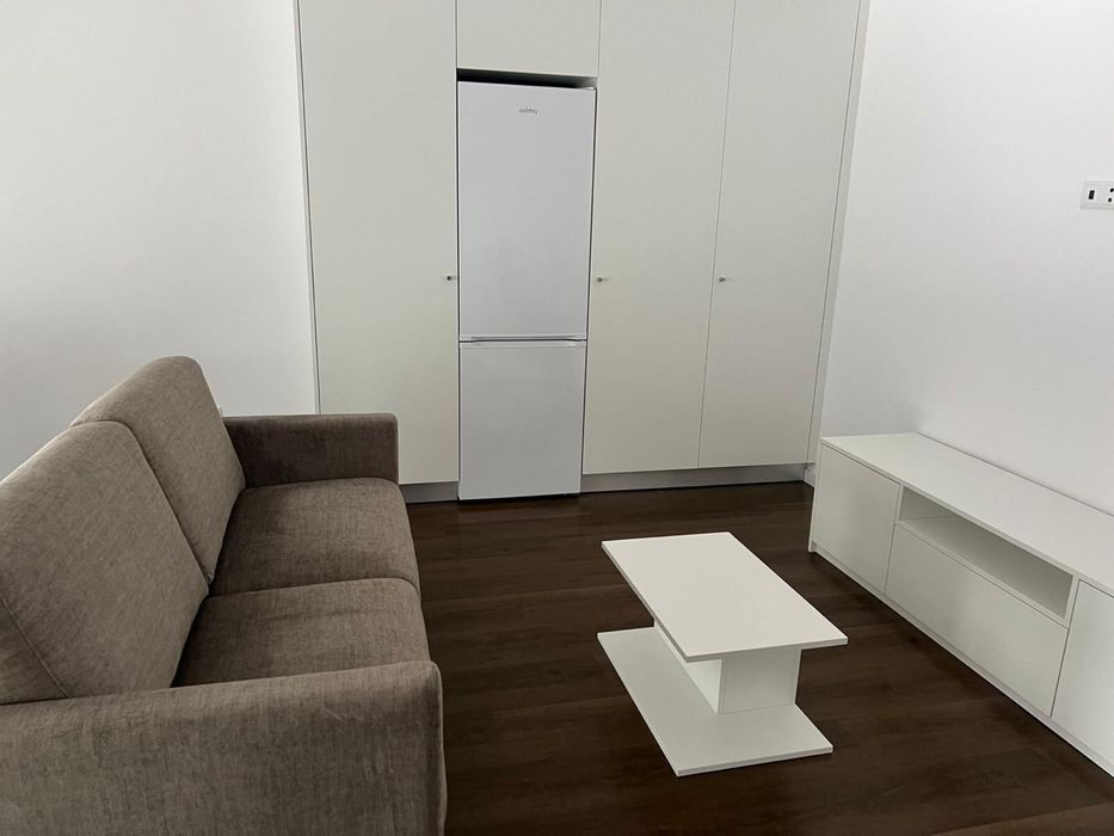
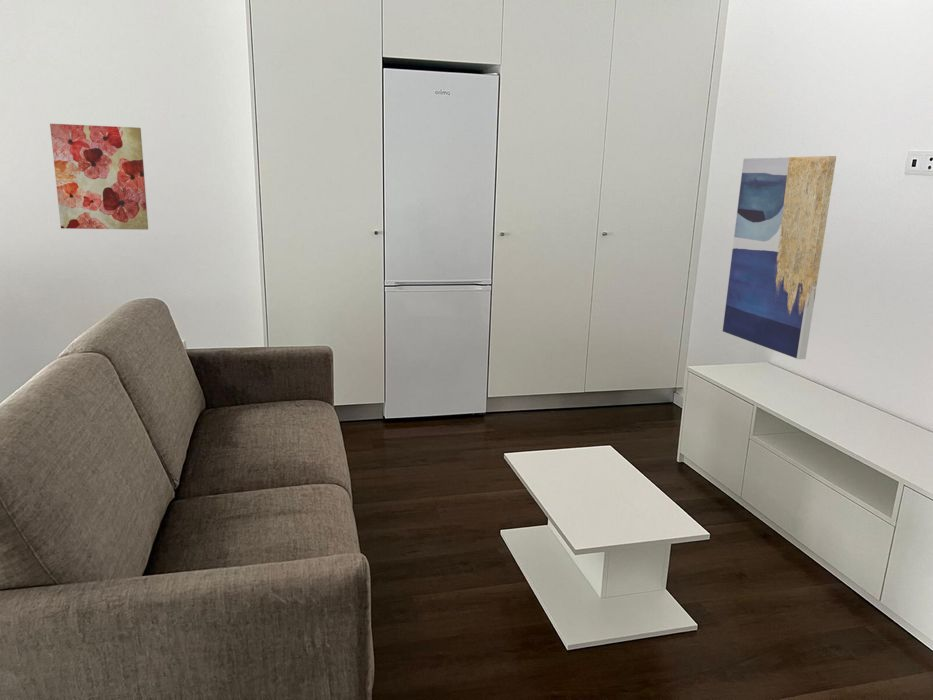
+ wall art (773, 253)
+ wall art (100, 178)
